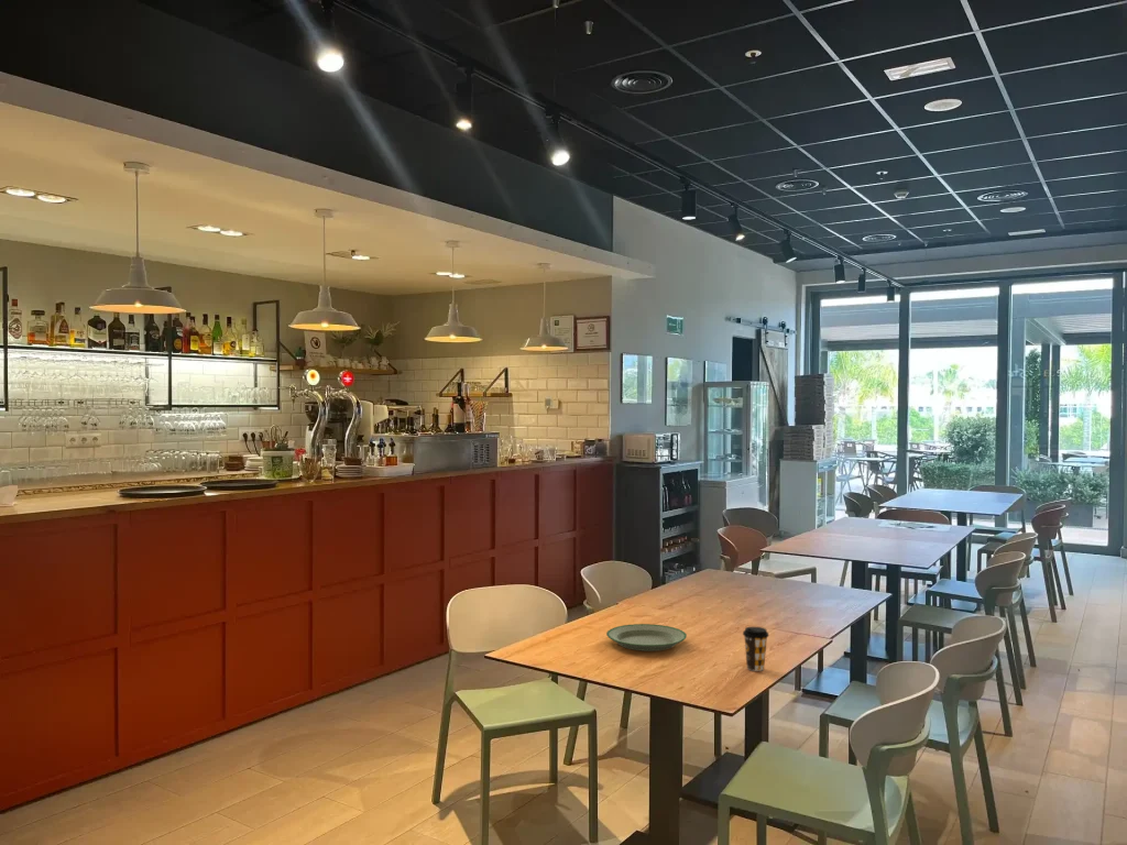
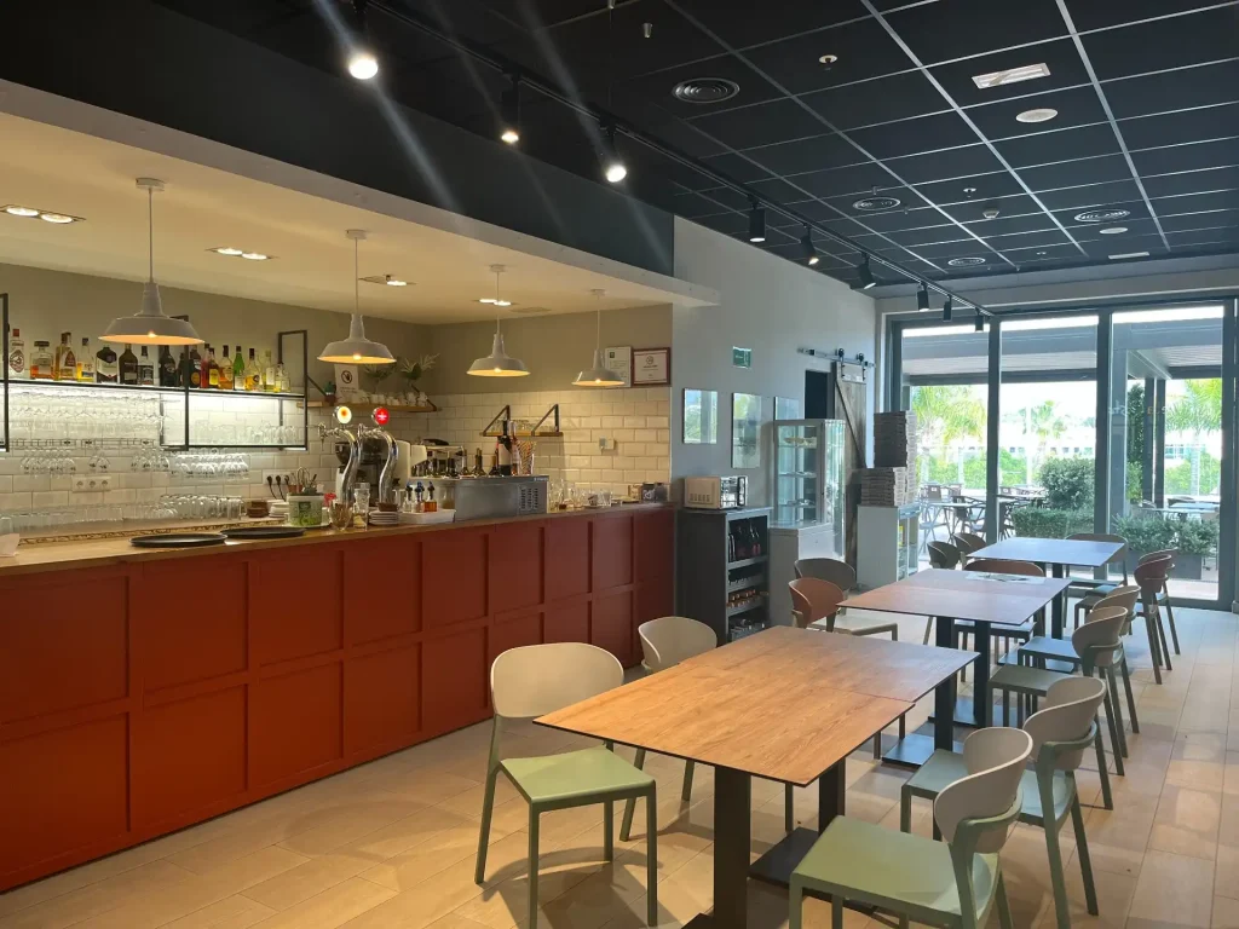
- plate (646, 638)
- coffee cup (755, 648)
